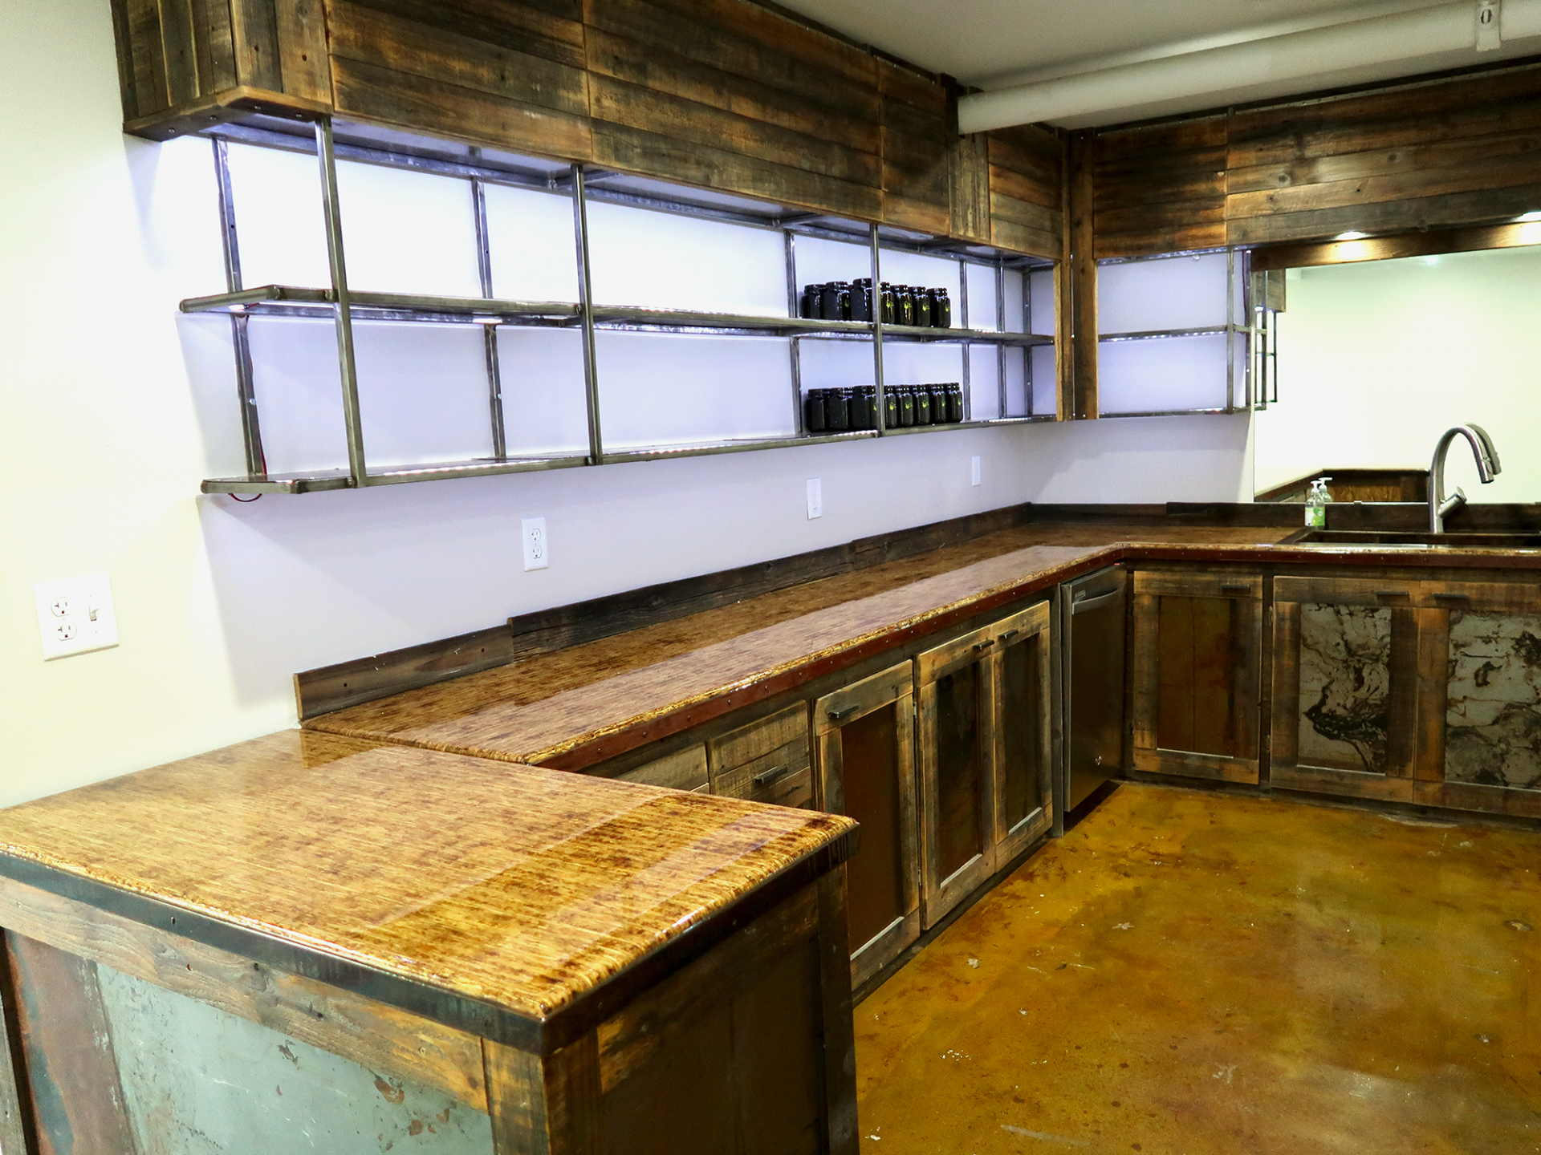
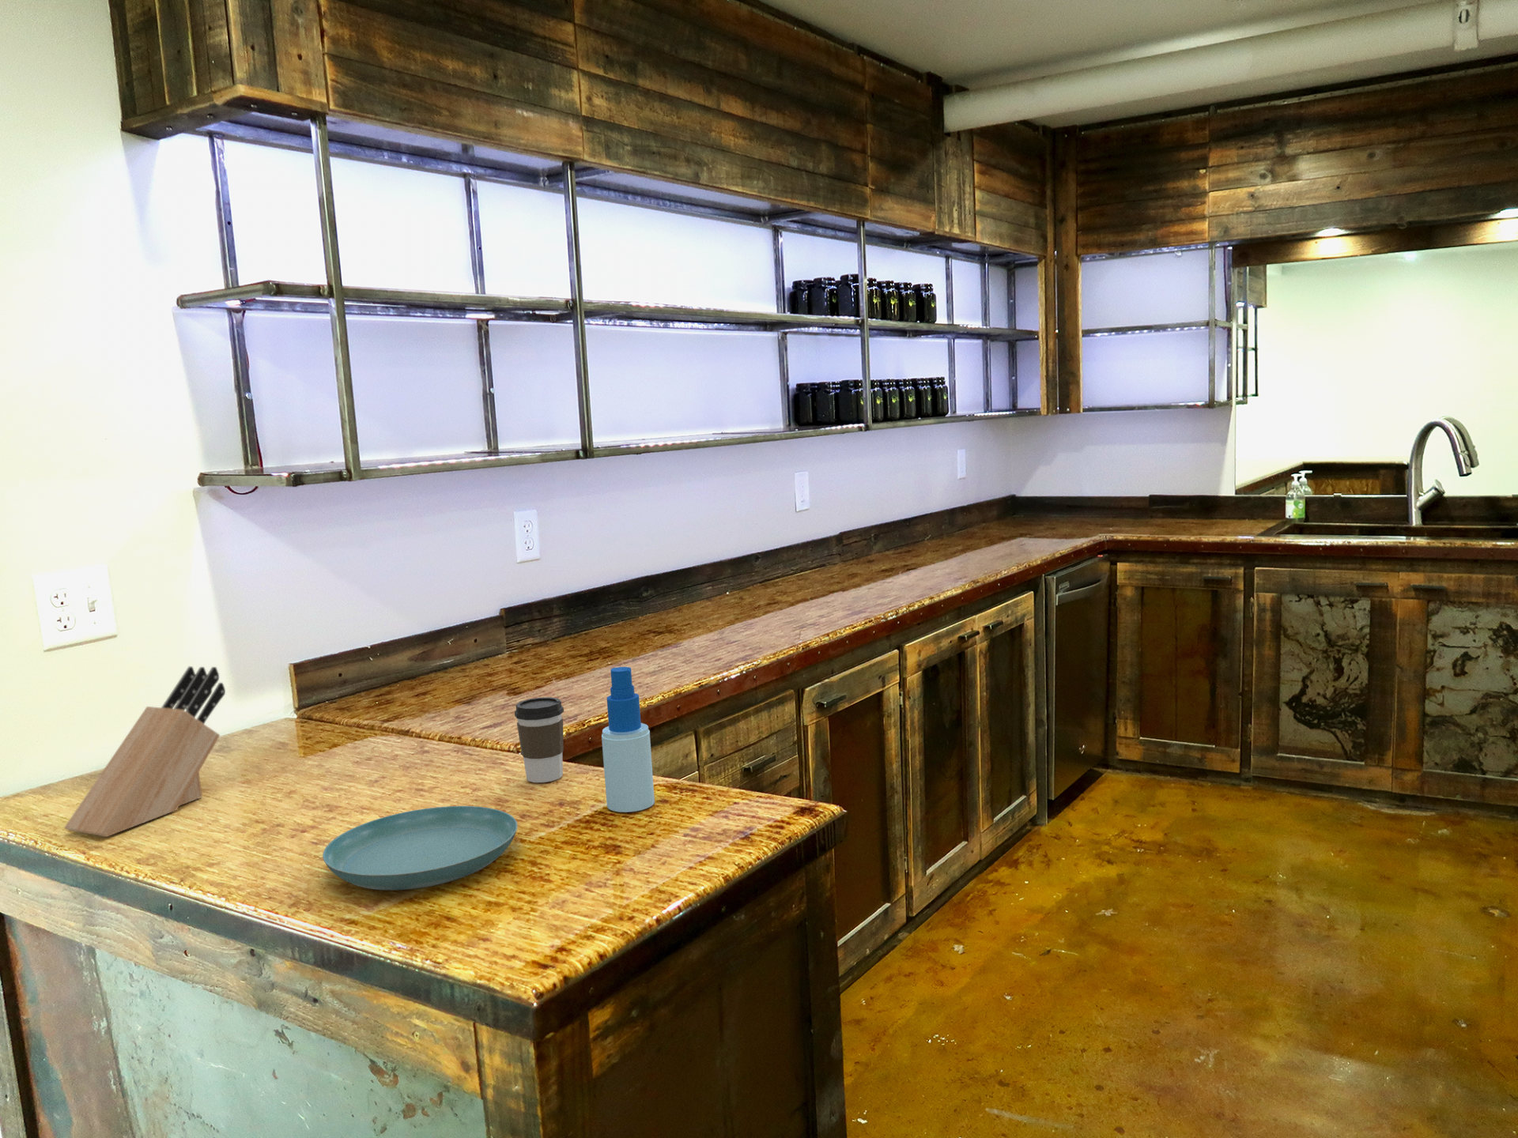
+ saucer (423, 848)
+ knife block (152, 744)
+ spray bottle (625, 736)
+ coffee cup (541, 740)
